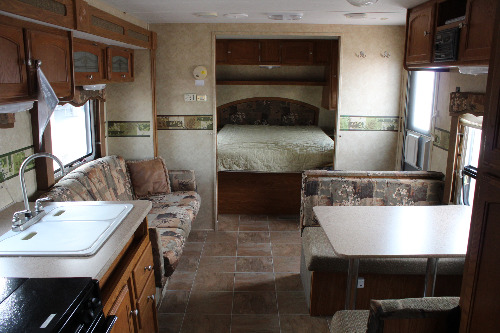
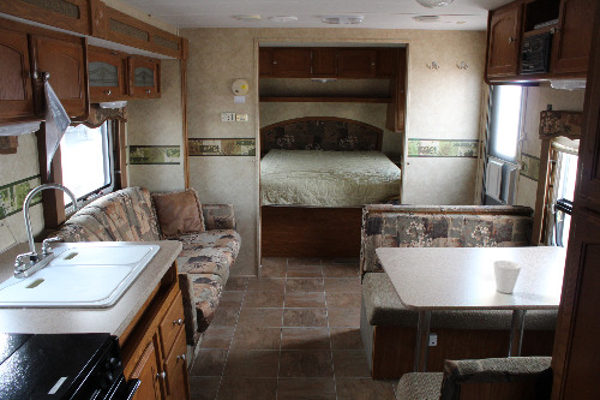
+ cup (505, 277)
